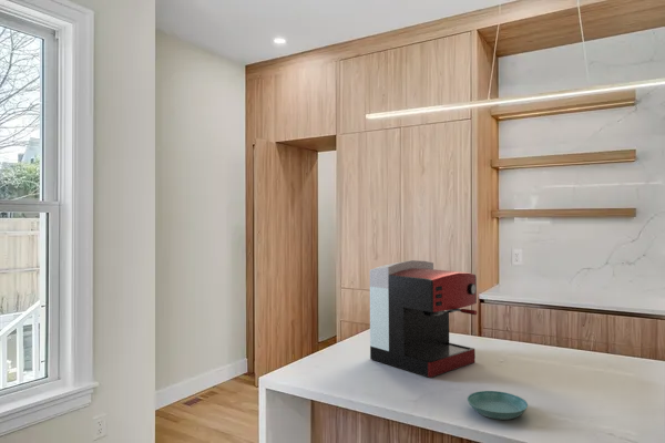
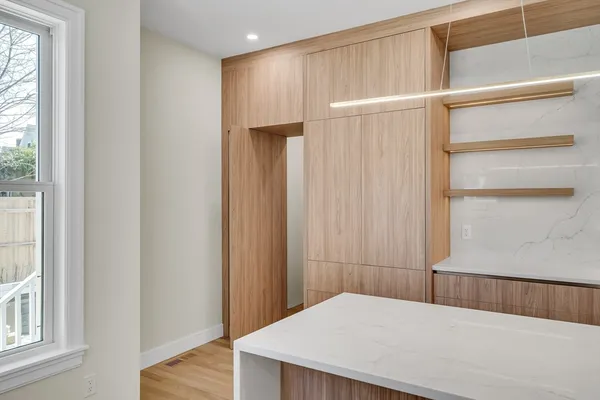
- coffee maker (431, 312)
- saucer (497, 405)
